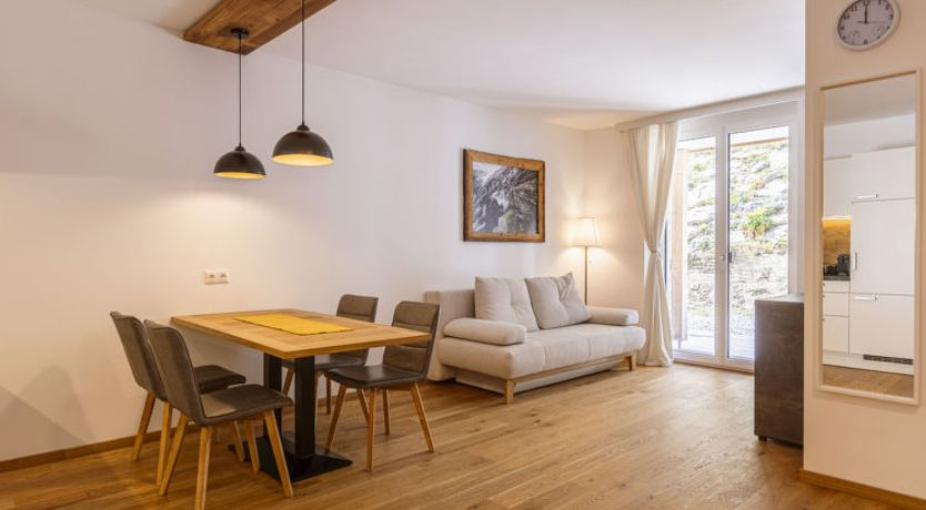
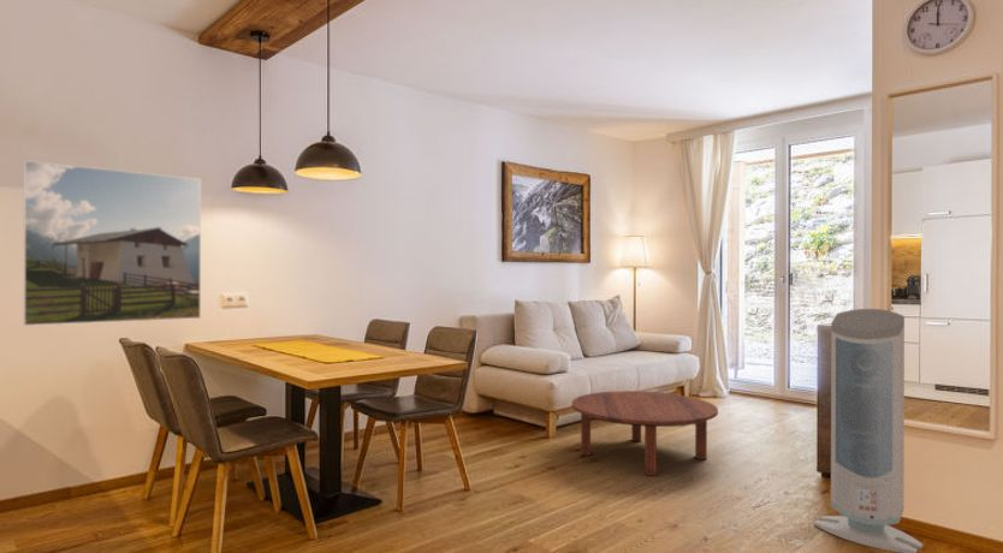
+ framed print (119, 245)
+ air purifier (866, 422)
+ coffee table (645, 429)
